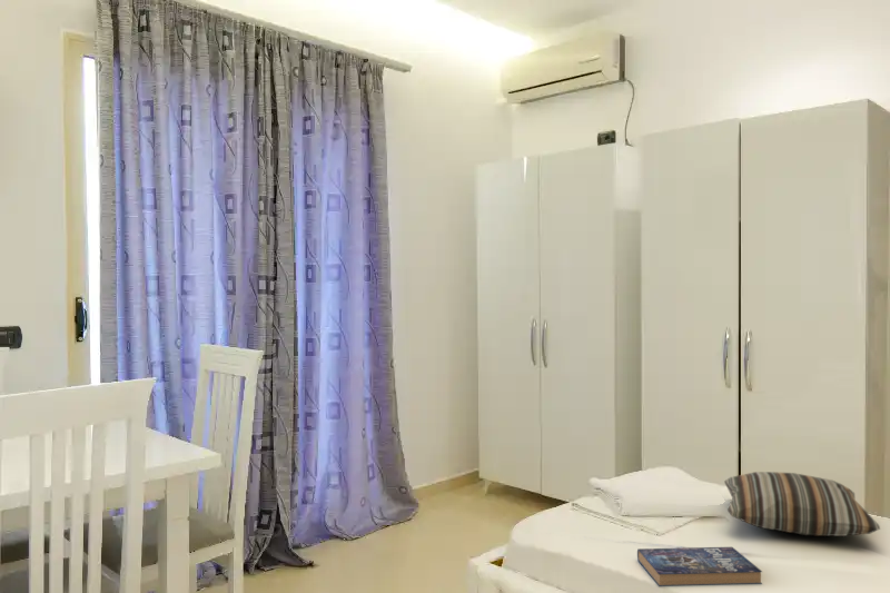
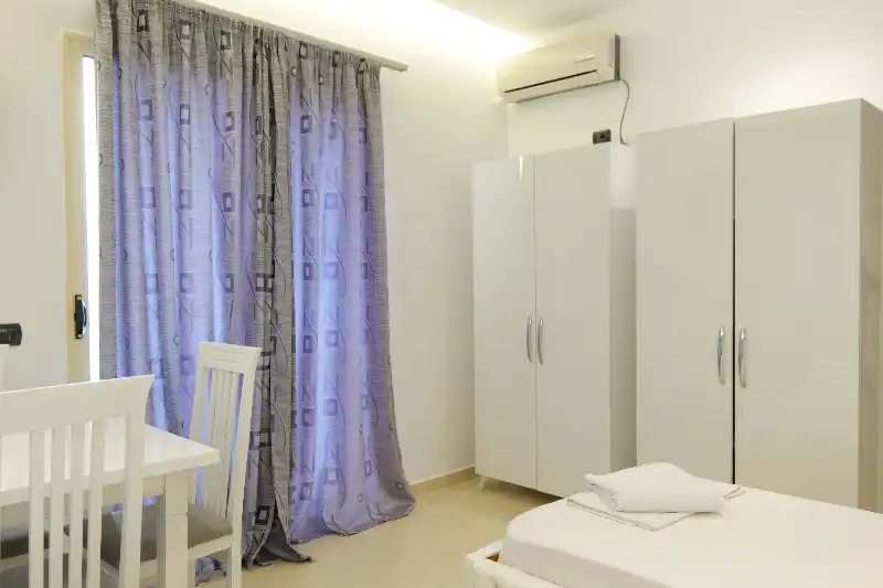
- pillow (793, 501)
- book (696, 565)
